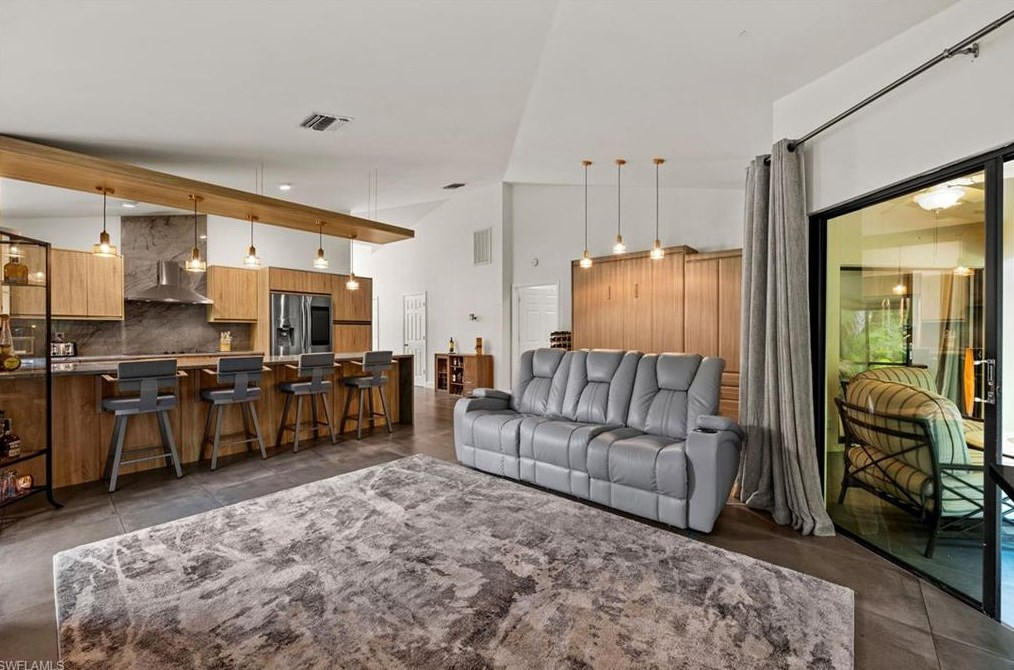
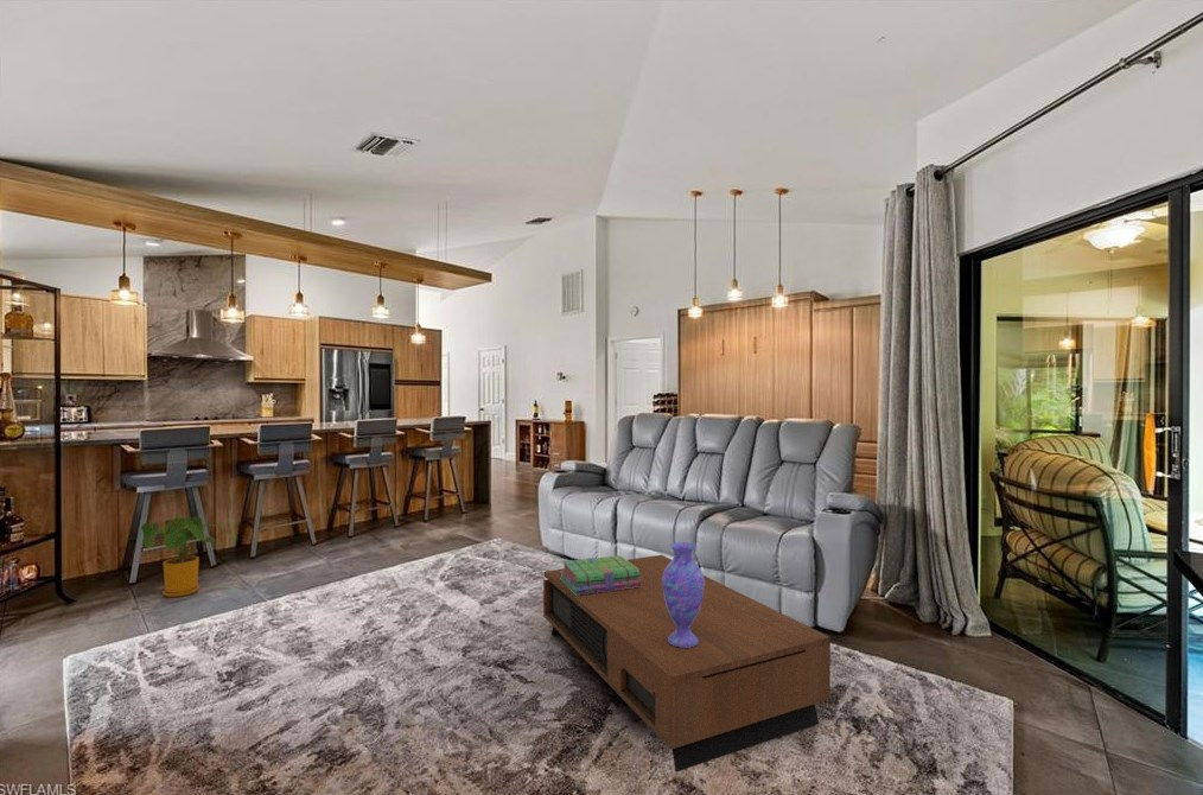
+ coffee table (666, 635)
+ house plant (184, 552)
+ stack of books (599, 573)
+ vase (682, 593)
